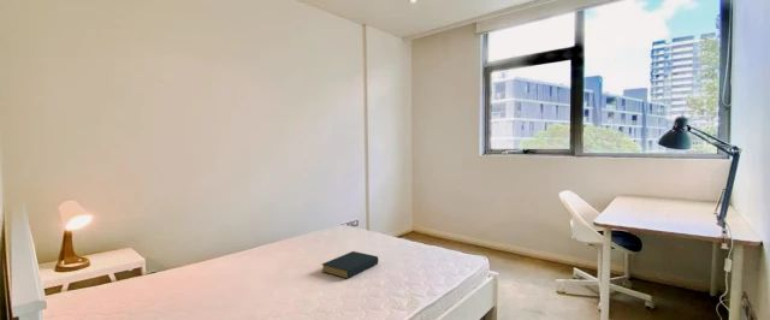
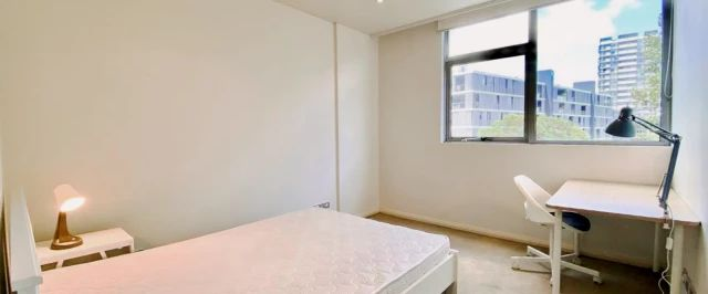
- hardback book (350, 263)
